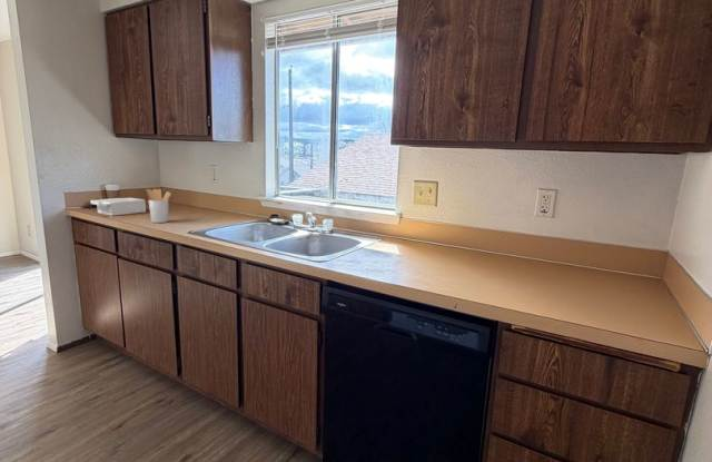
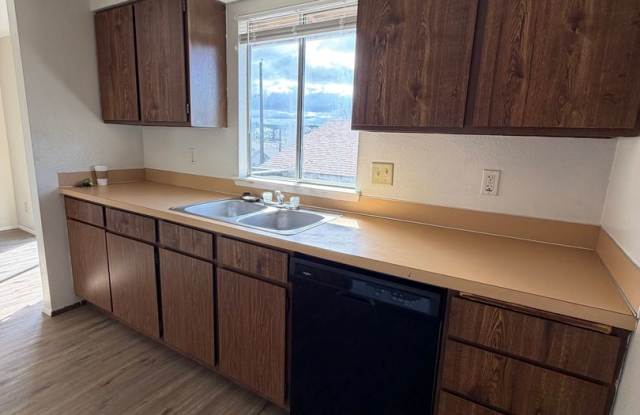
- utensil holder (157, 204)
- tissue box (117, 206)
